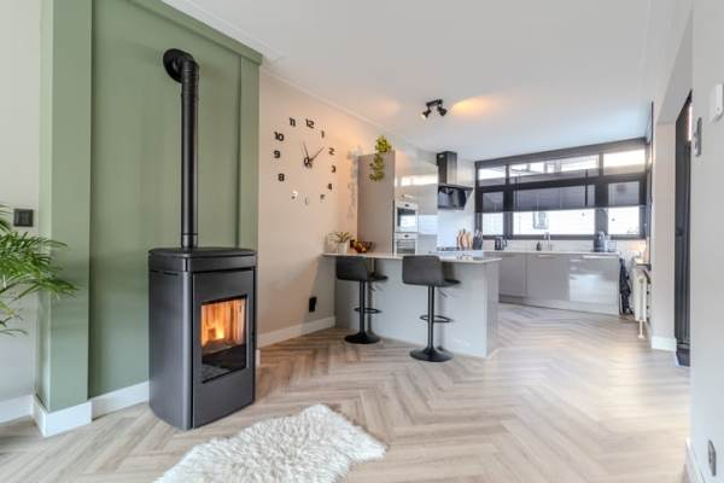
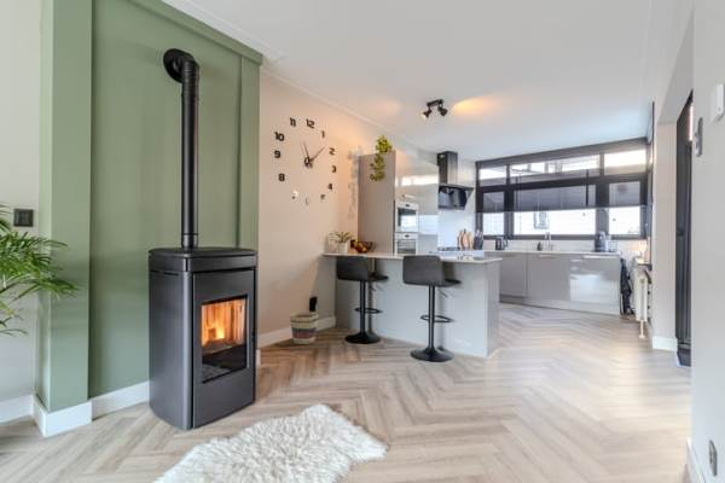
+ basket (303, 327)
